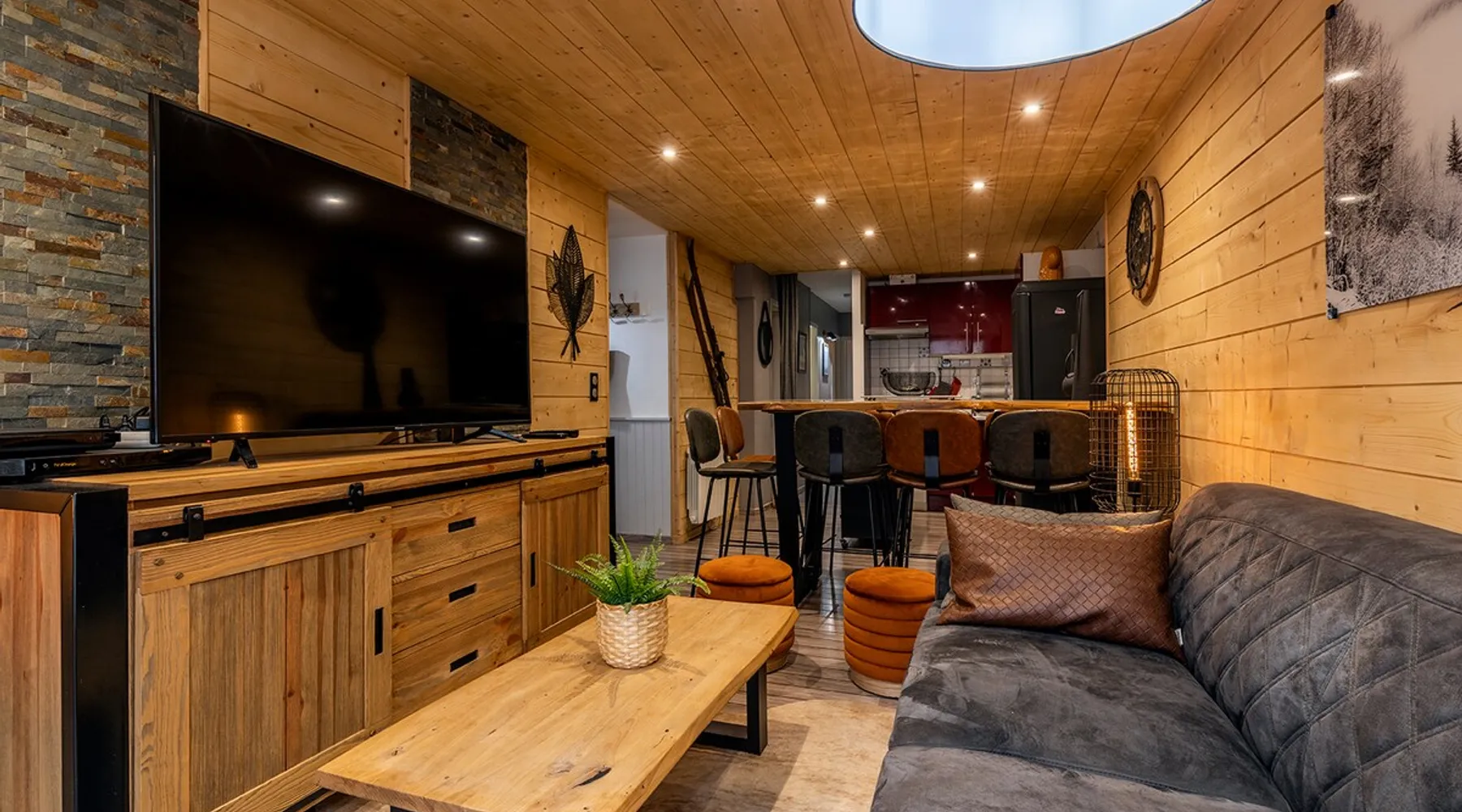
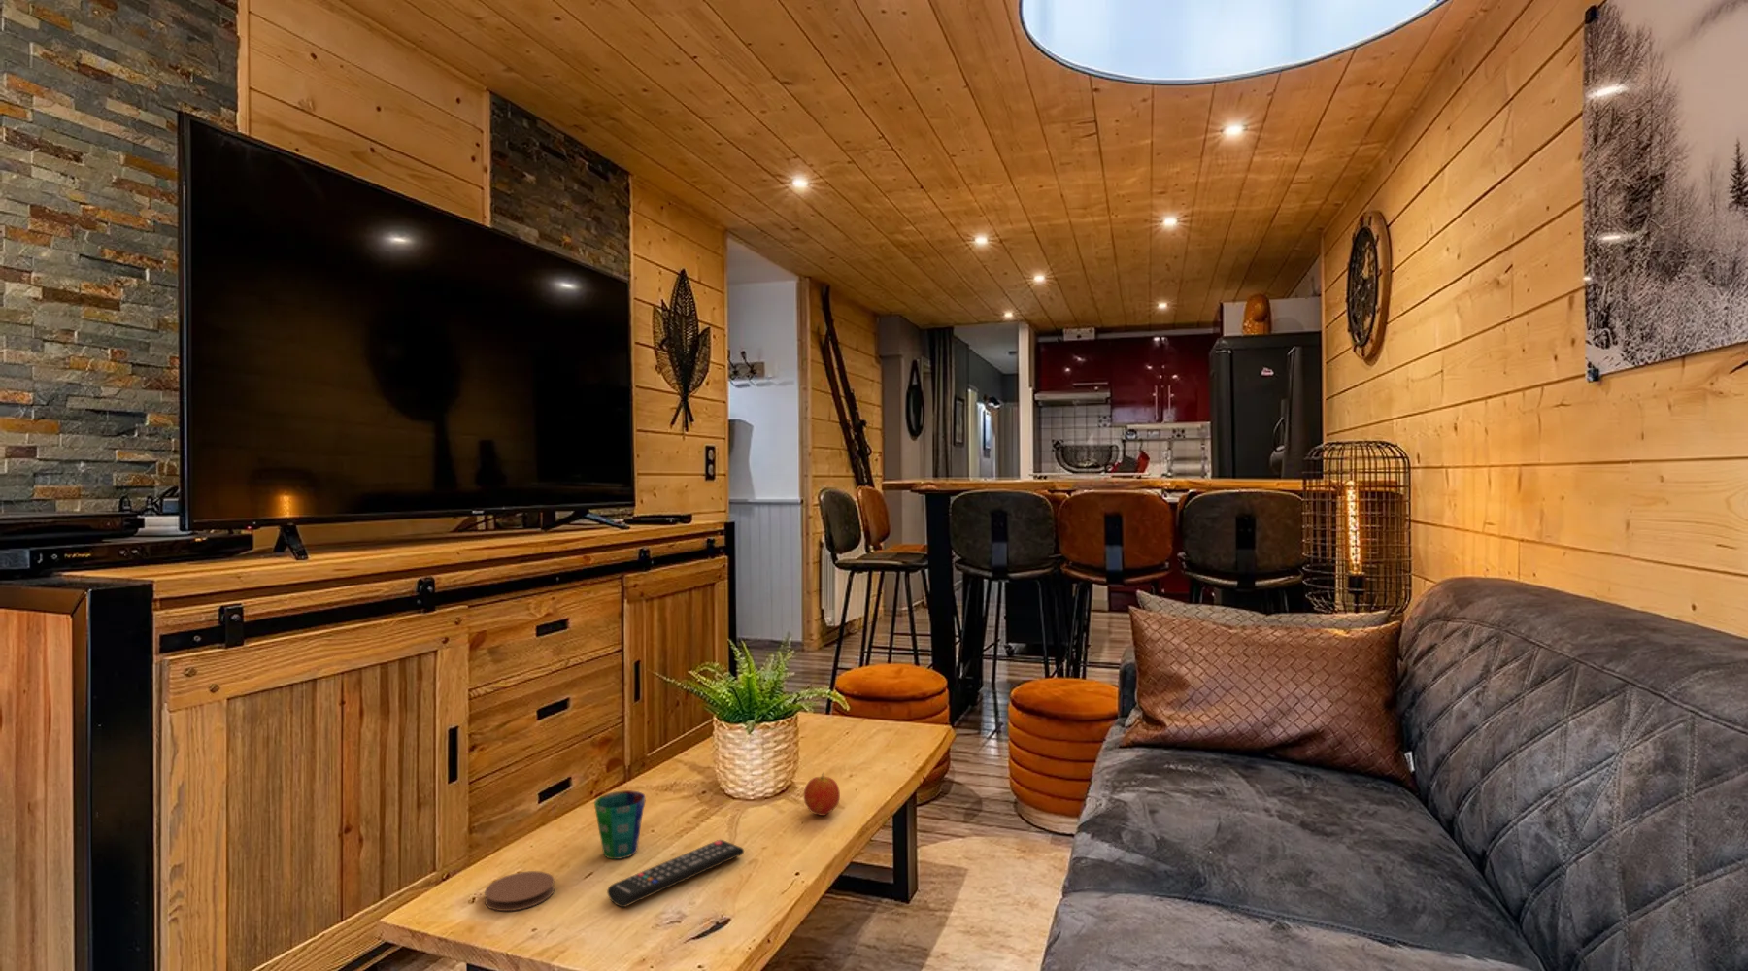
+ fruit (821, 793)
+ remote control (679, 871)
+ cup (624, 823)
+ coaster (520, 890)
